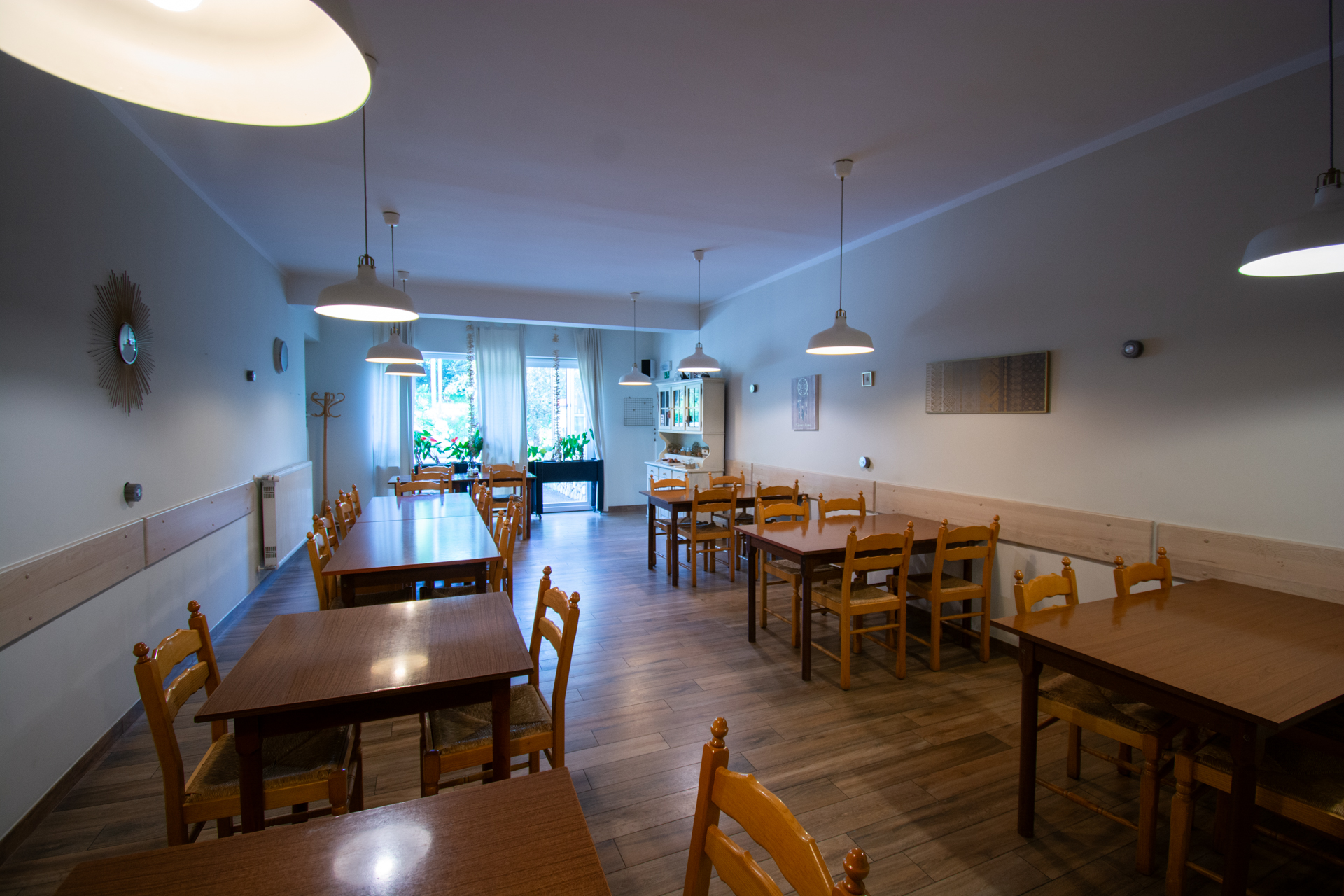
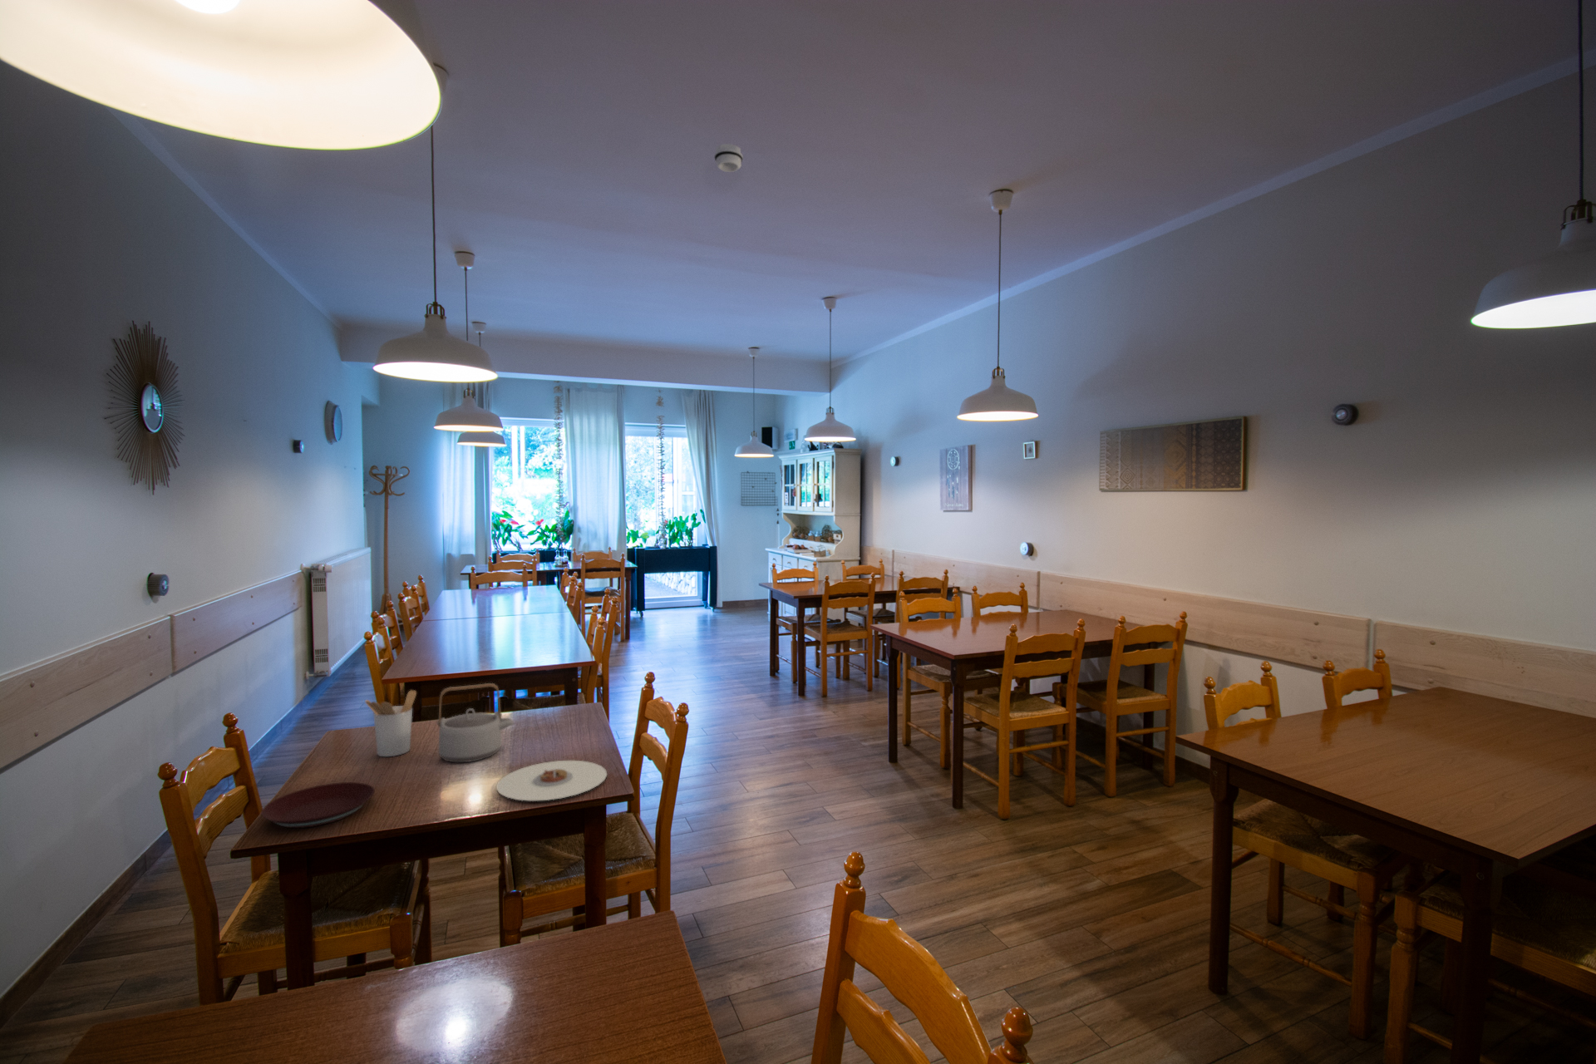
+ smoke detector (728, 158)
+ teapot (476, 720)
+ plate (552, 774)
+ plate (321, 806)
+ utensil holder (388, 723)
